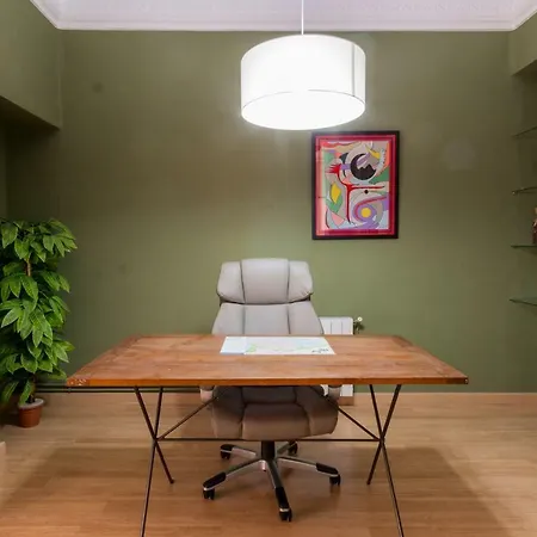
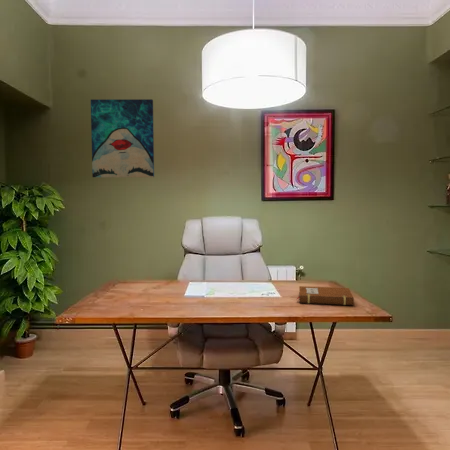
+ notebook (323, 295)
+ wall art (122, 138)
